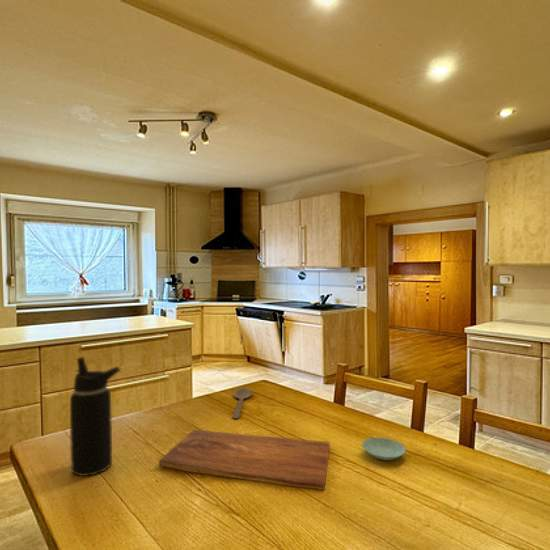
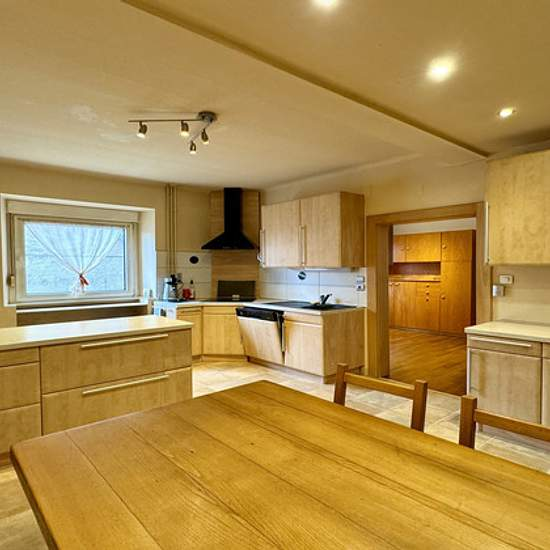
- cutting board (248, 454)
- wooden spoon (240, 401)
- water bottle (95, 413)
- saucer (383, 450)
